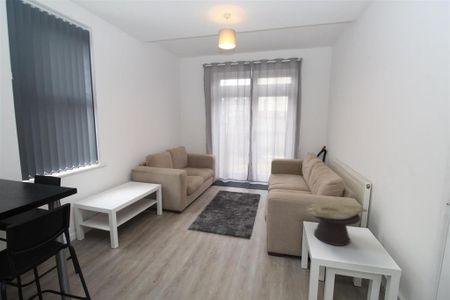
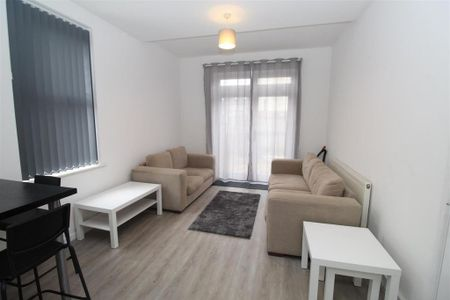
- decorative bowl (335, 223)
